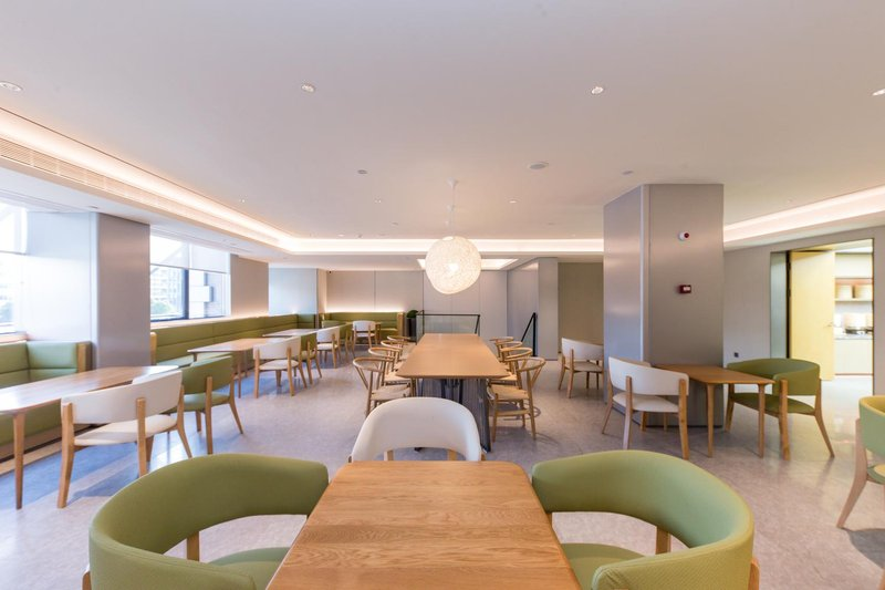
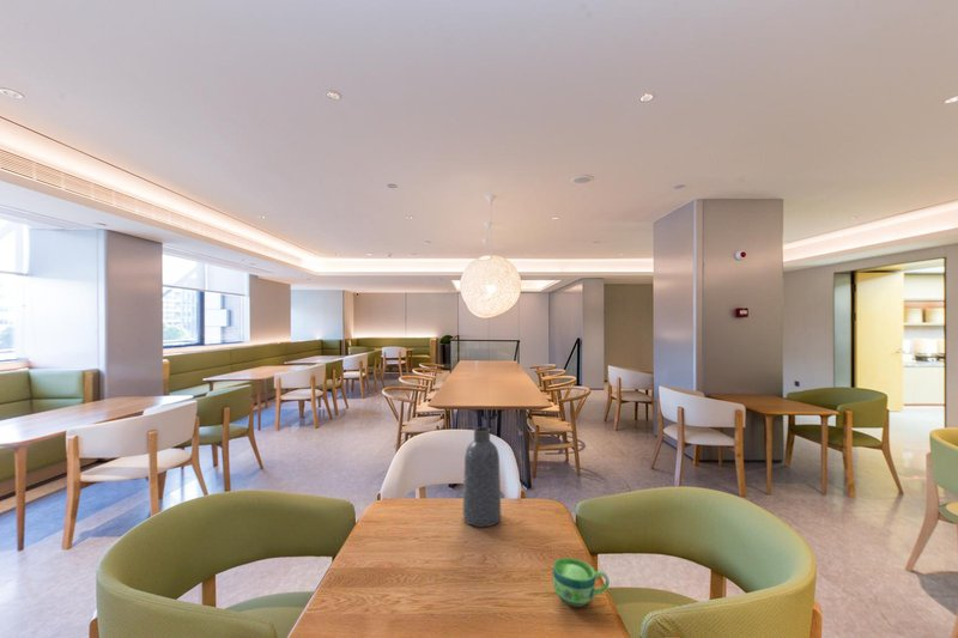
+ vase (481, 473)
+ cup (580, 582)
